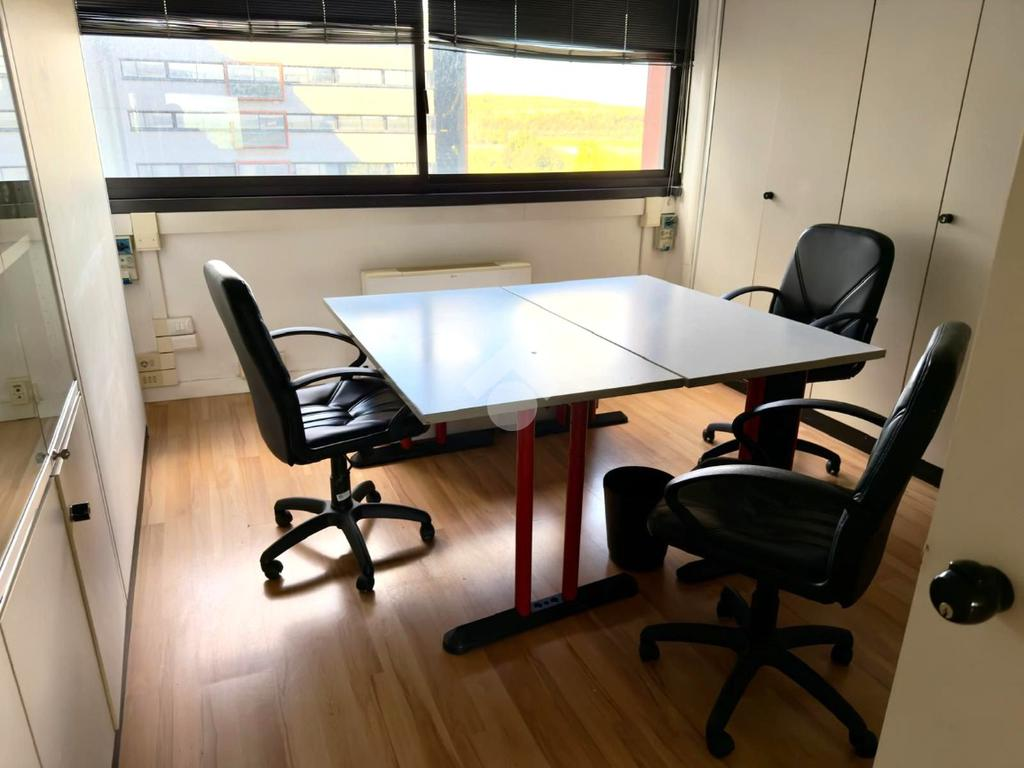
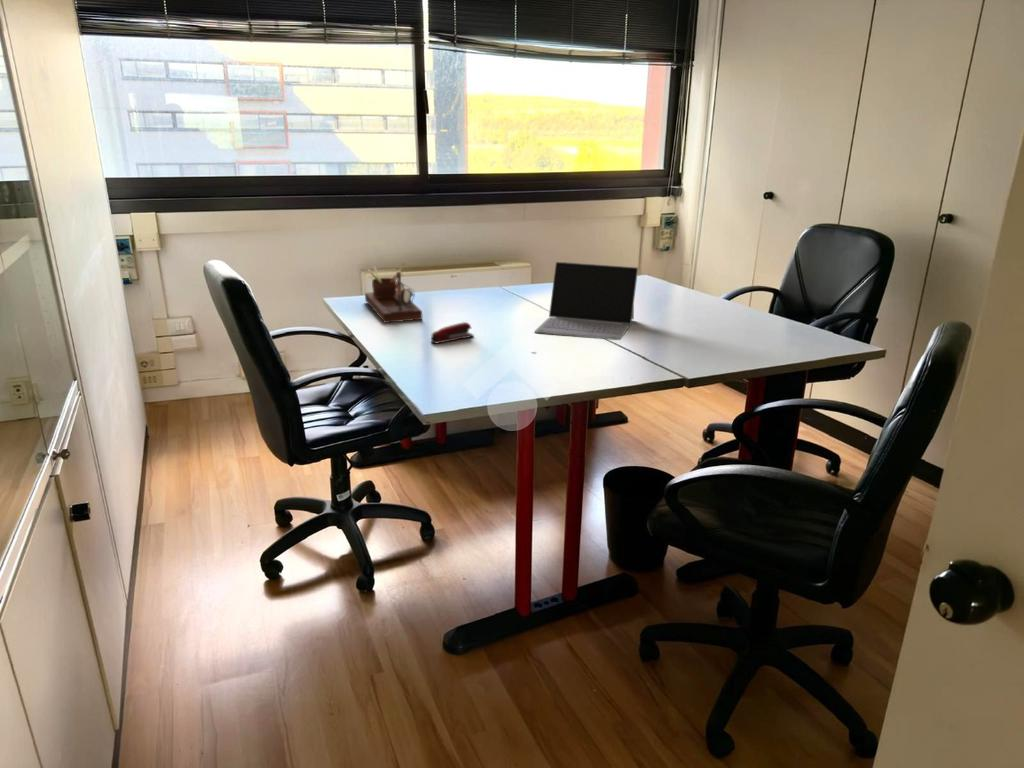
+ desk organizer (391, 286)
+ laptop (586, 299)
+ stapler (452, 332)
